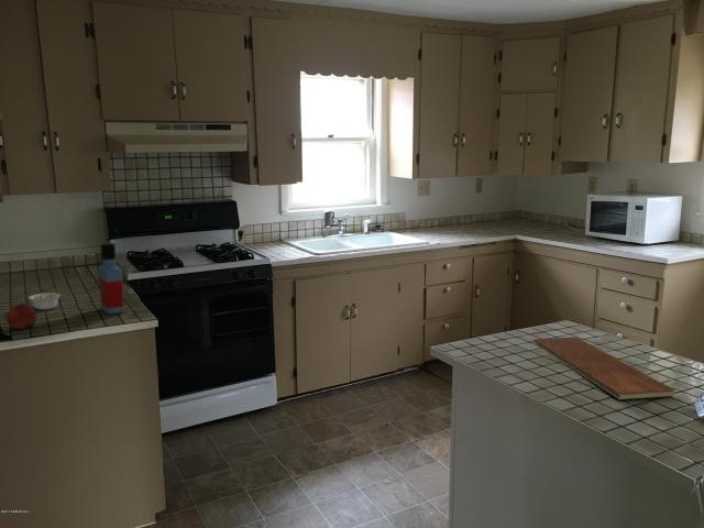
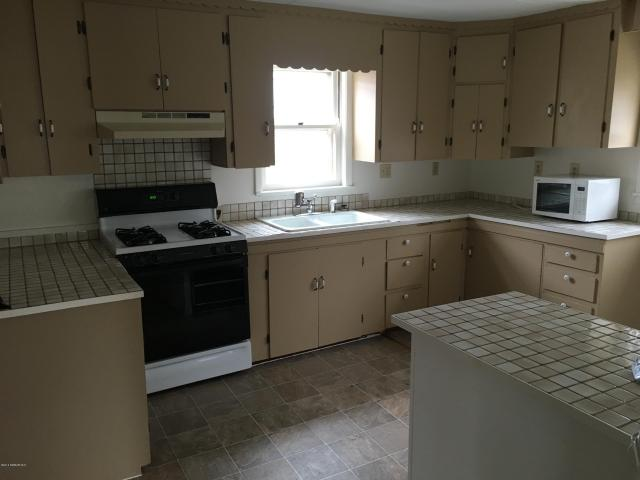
- fruit (21, 316)
- chopping board (595, 363)
- bottle (110, 277)
- legume (44, 300)
